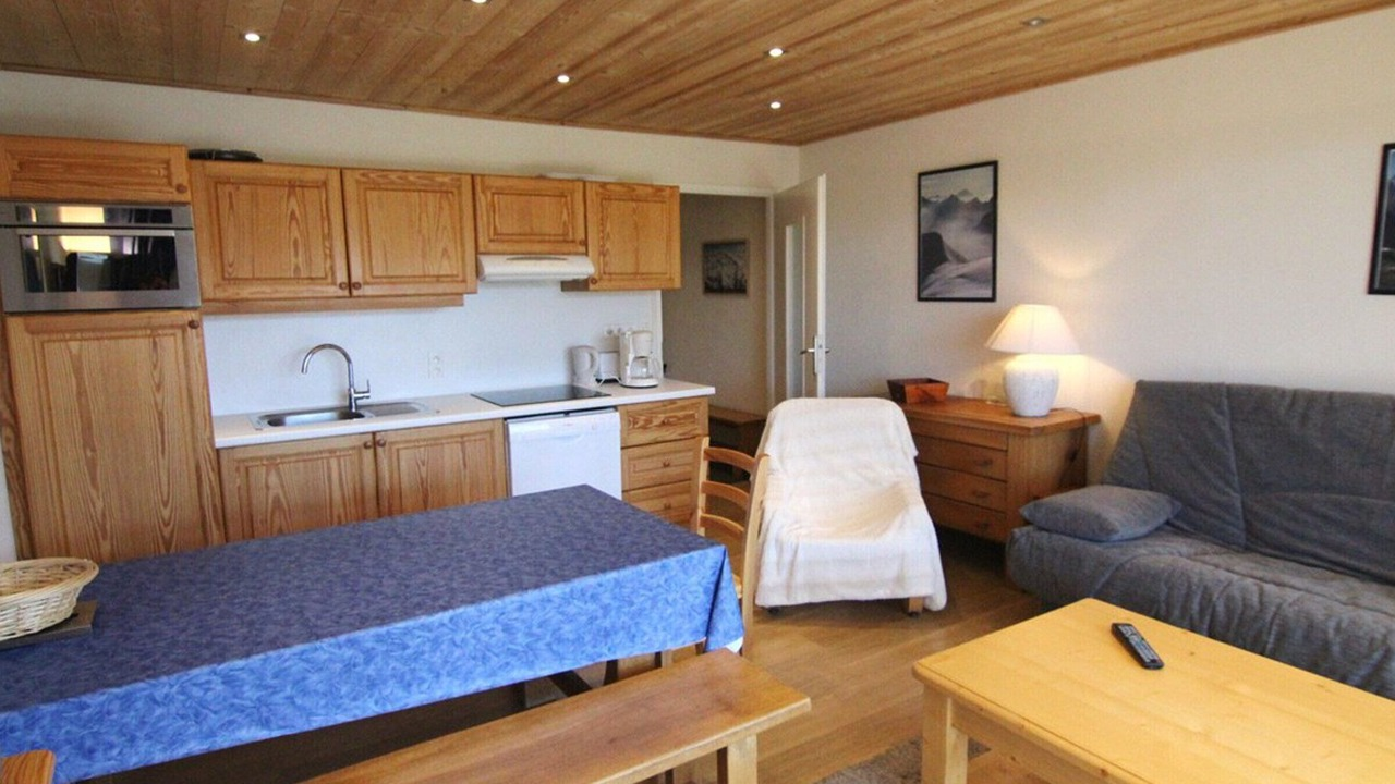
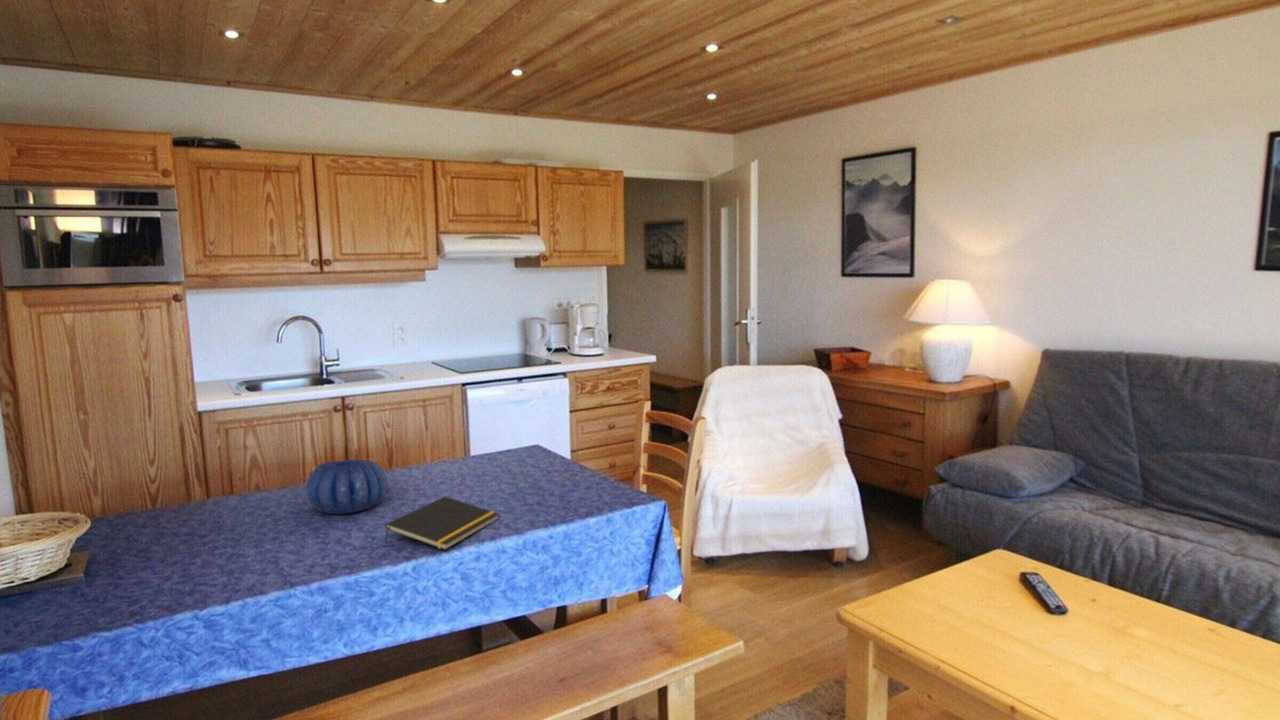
+ decorative bowl (346, 484)
+ notepad (444, 521)
